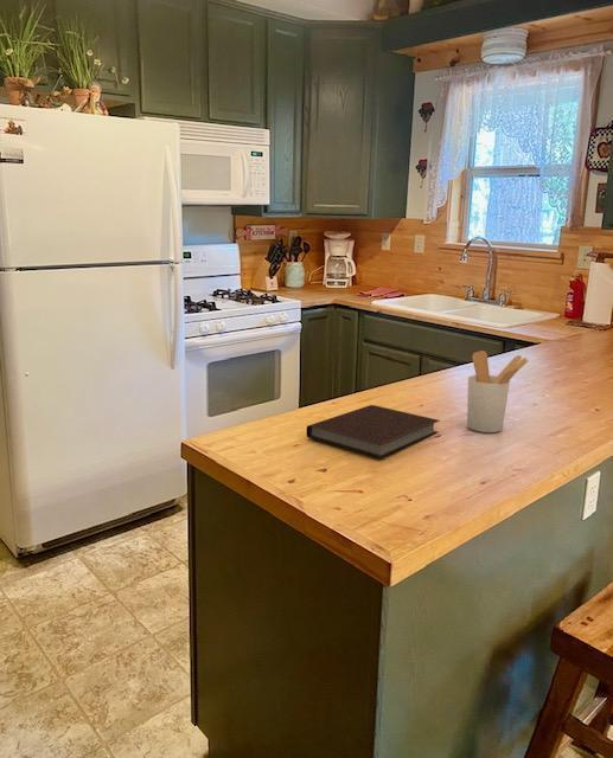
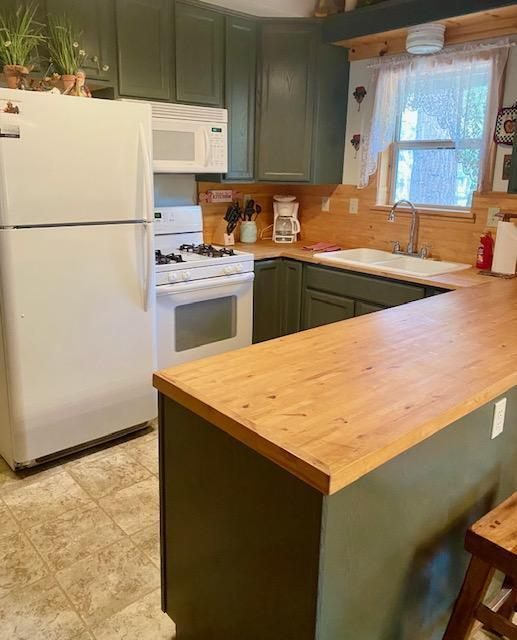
- notebook (373, 428)
- utensil holder (497, 391)
